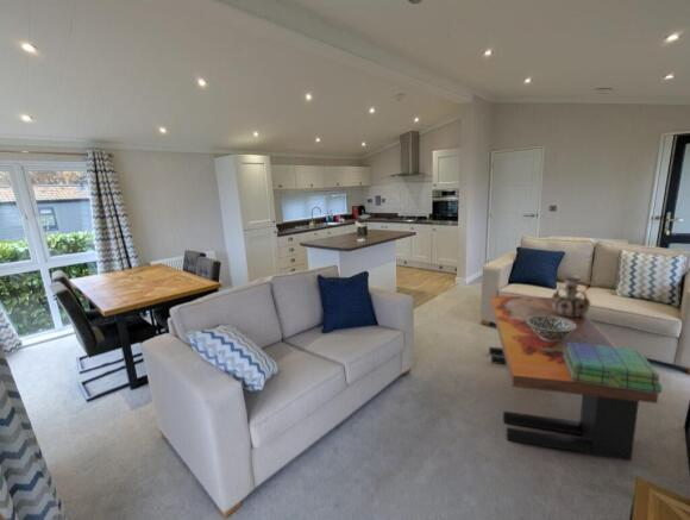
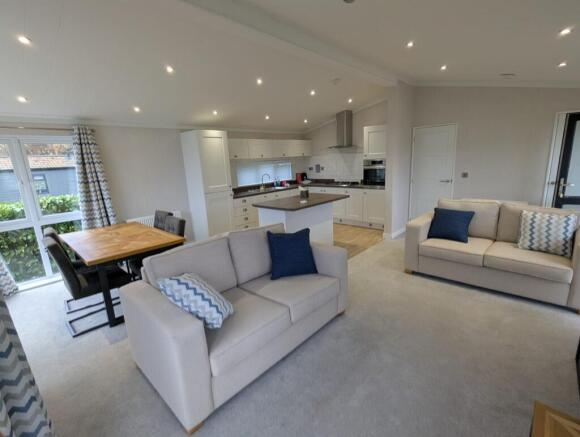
- vase (571, 294)
- coffee table (545, 361)
- stack of books (607, 364)
- decorative bowl (550, 330)
